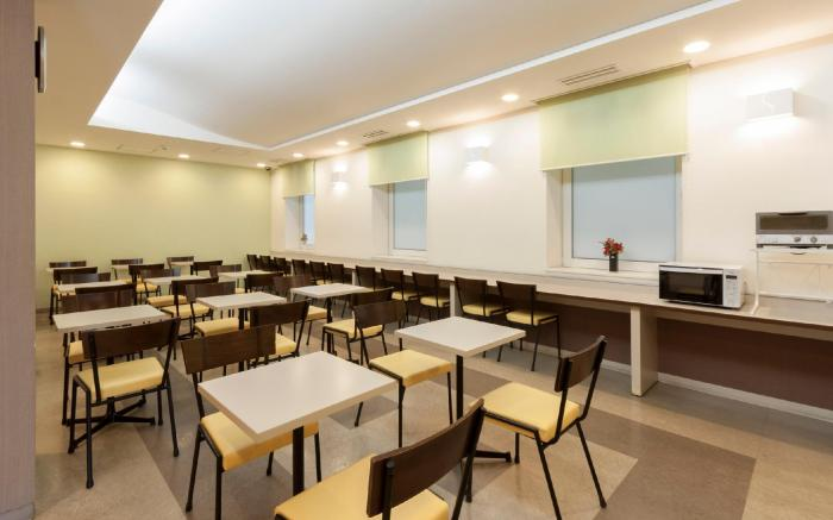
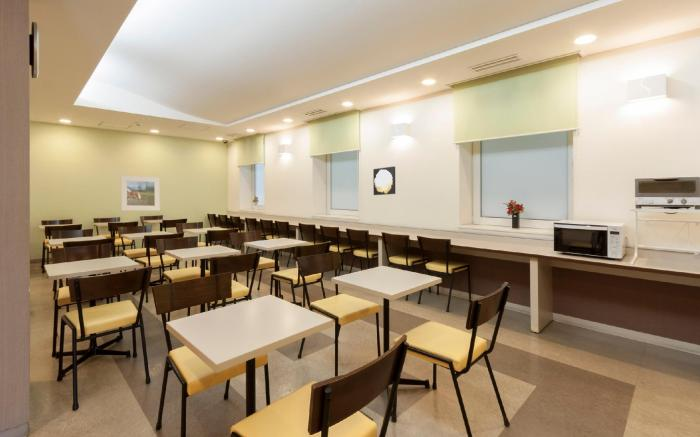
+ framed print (141, 193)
+ wall art (384, 181)
